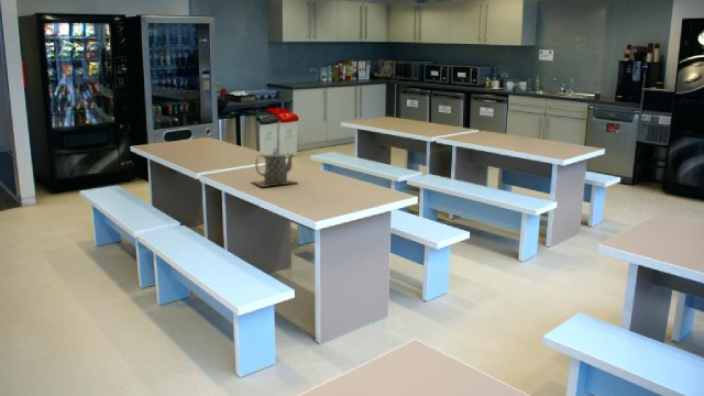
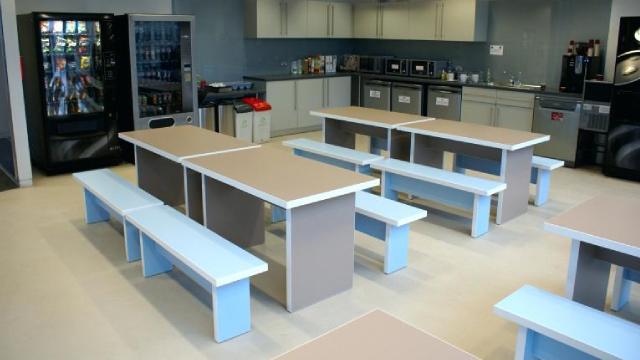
- teapot (274, 165)
